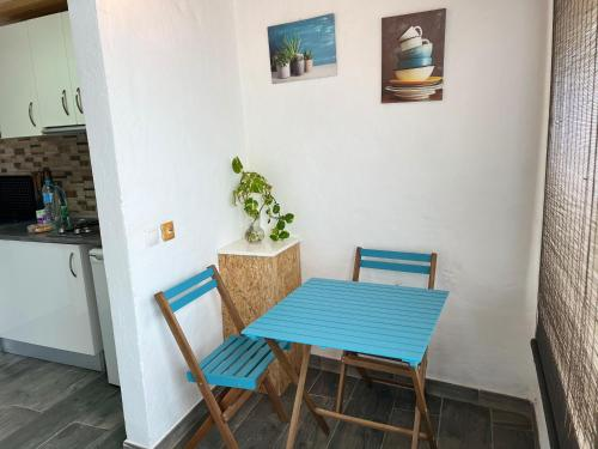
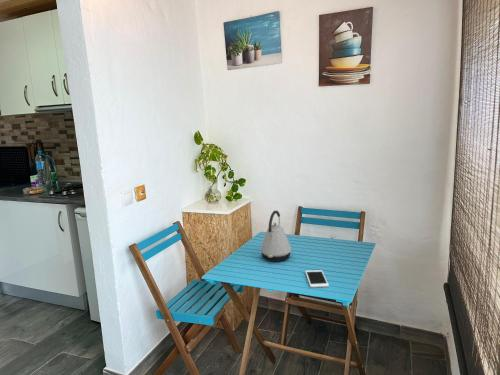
+ kettle (275, 234)
+ cell phone (316, 278)
